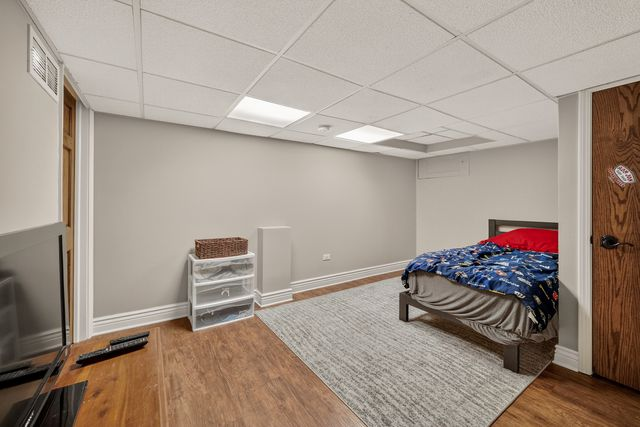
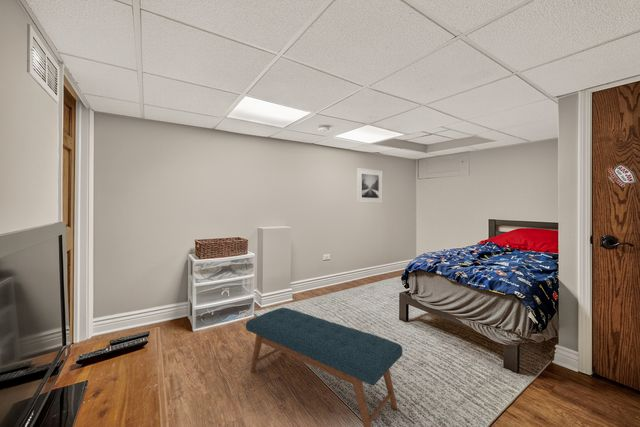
+ bench (316, 357)
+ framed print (370, 186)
